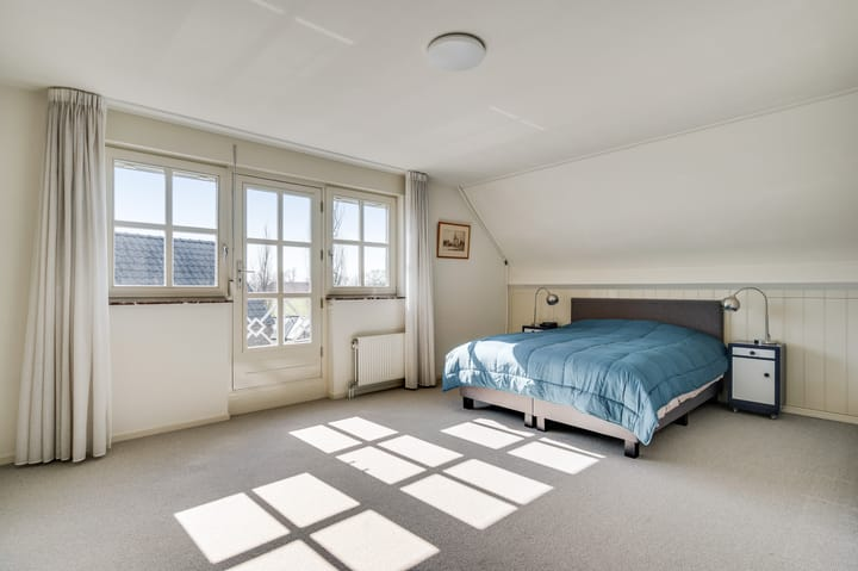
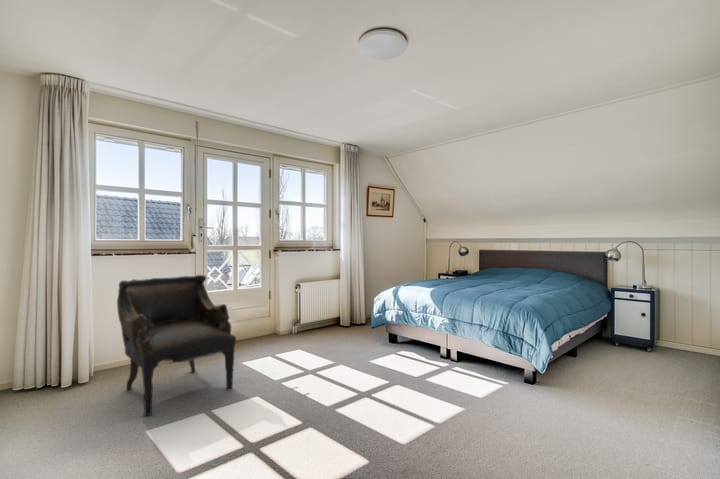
+ armchair (177, 335)
